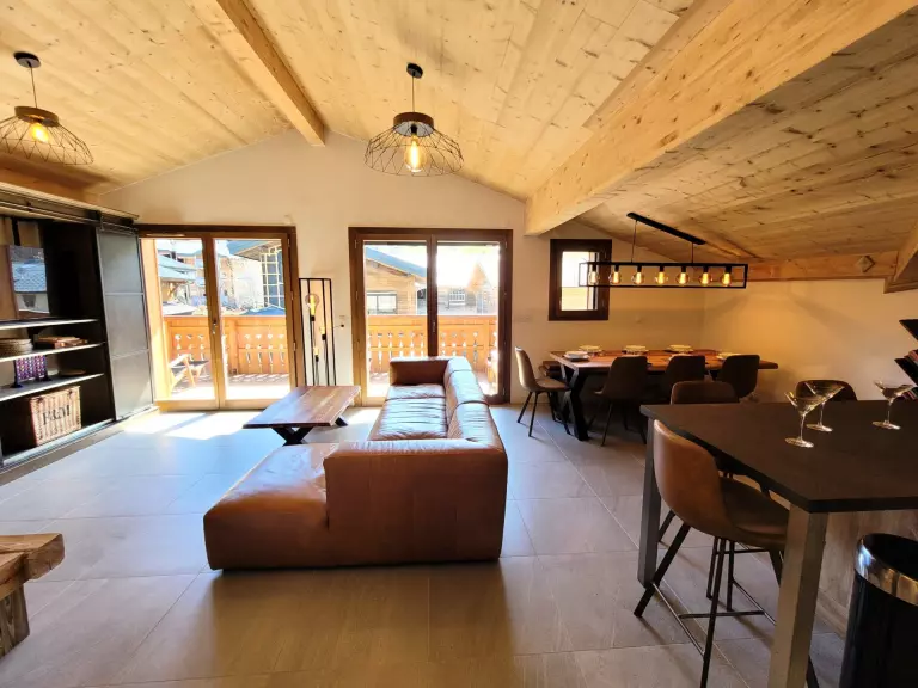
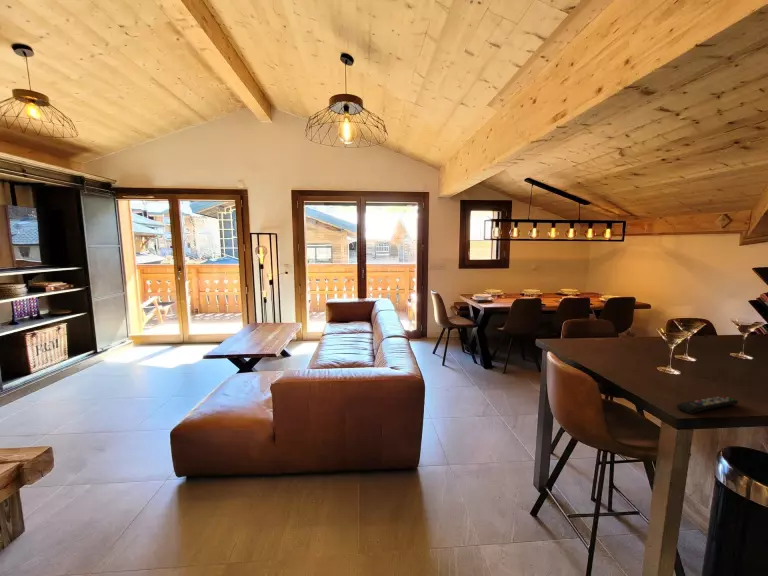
+ remote control (707, 404)
